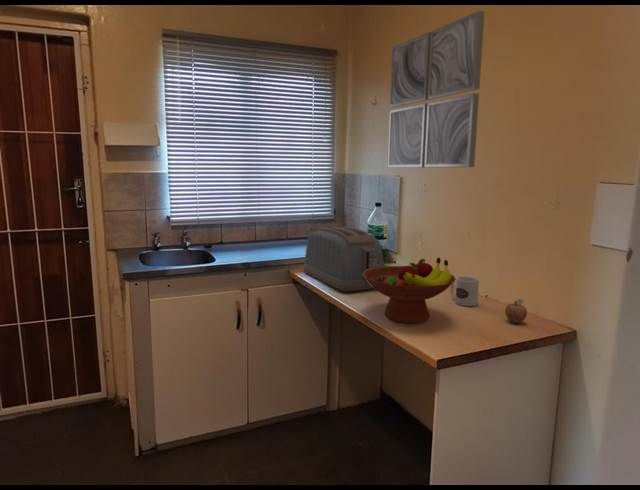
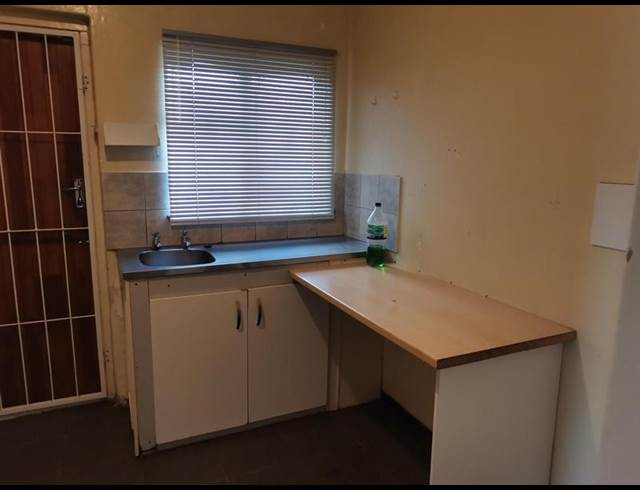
- fruit bowl (407, 288)
- mug (463, 290)
- toaster (344, 255)
- wall art (428, 102)
- fruit (516, 311)
